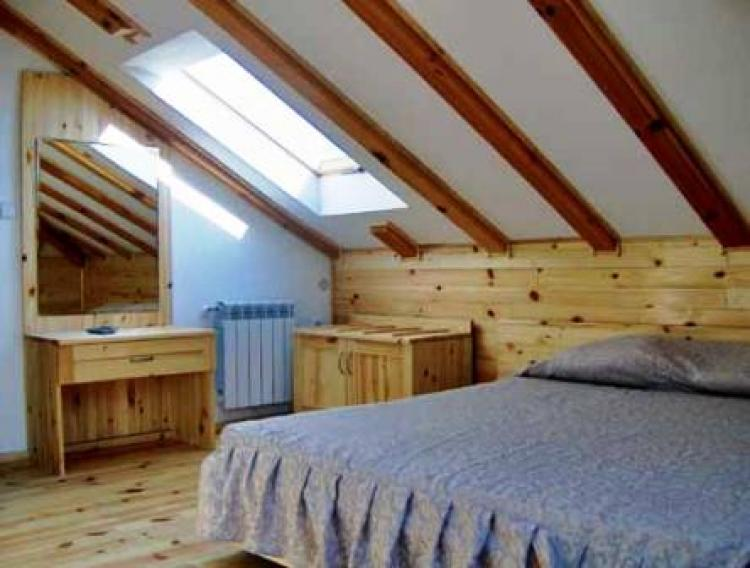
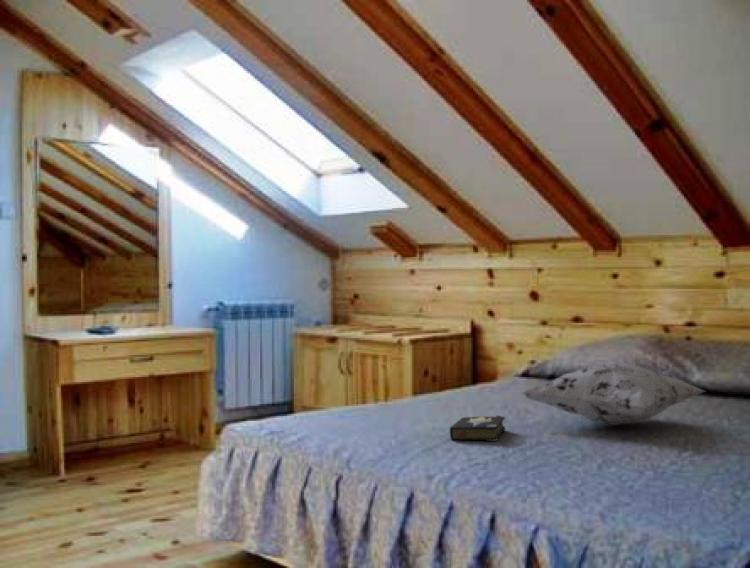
+ decorative pillow (613, 393)
+ hardback book (478, 427)
